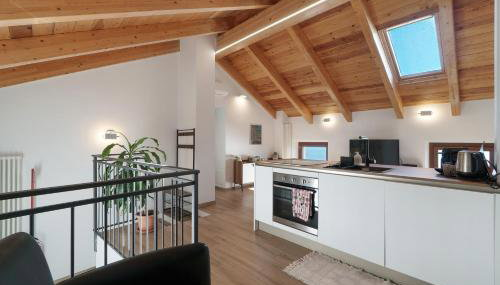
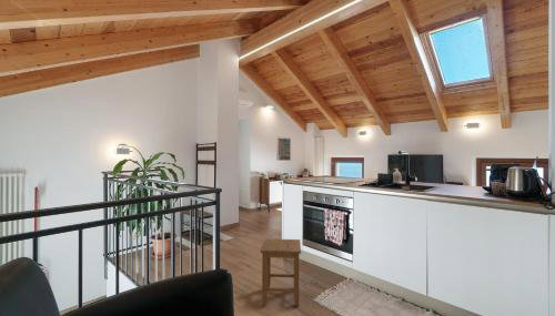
+ stool (281, 274)
